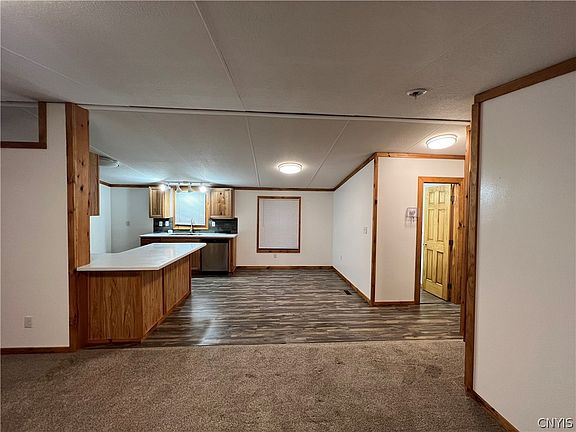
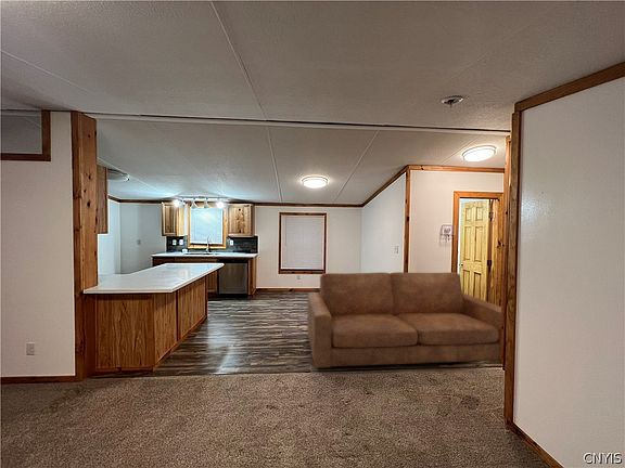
+ sofa (400, 312)
